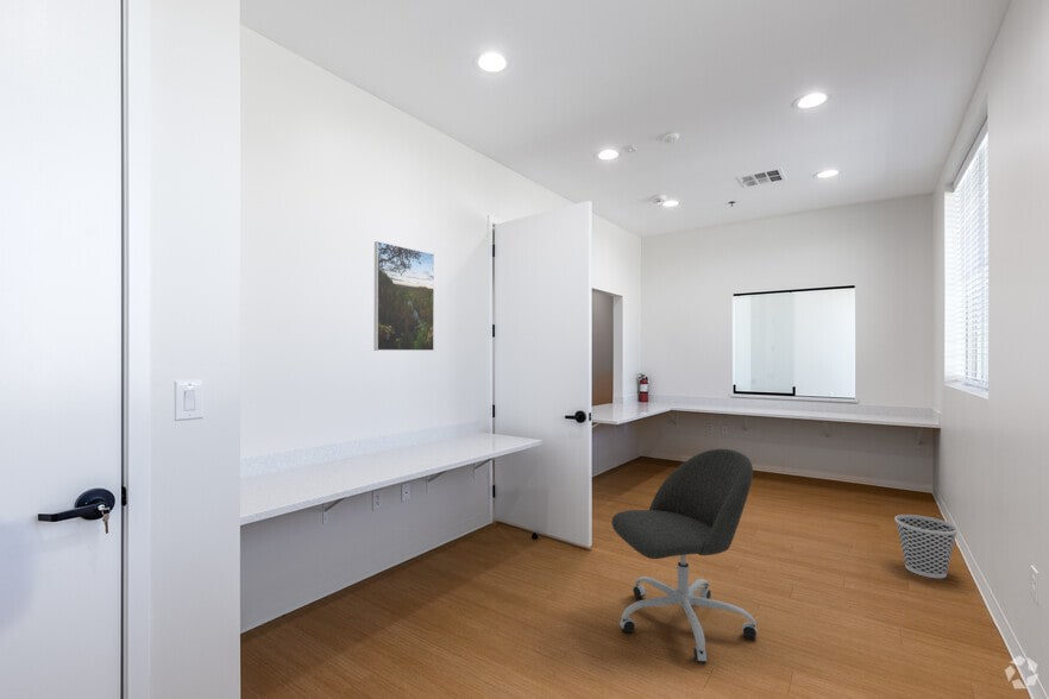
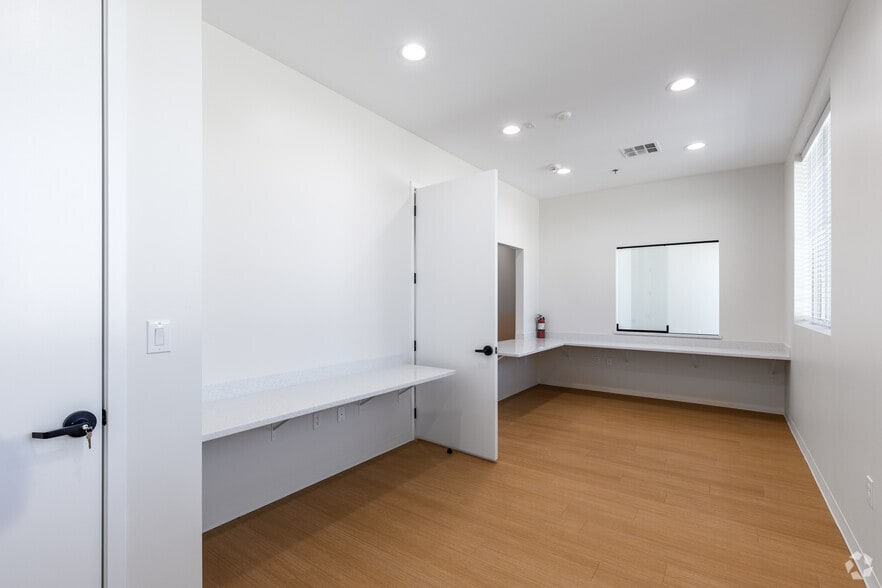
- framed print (406, 298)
- wastebasket (925, 546)
- office chair (680, 537)
